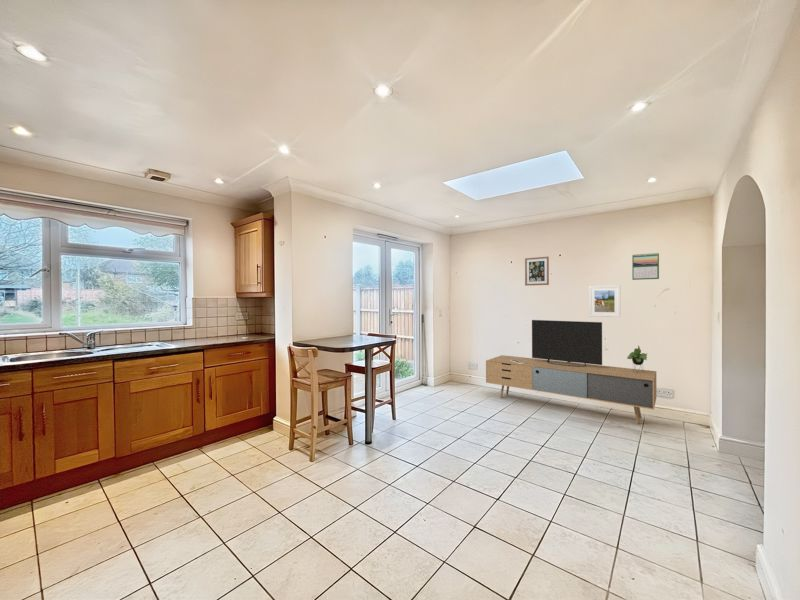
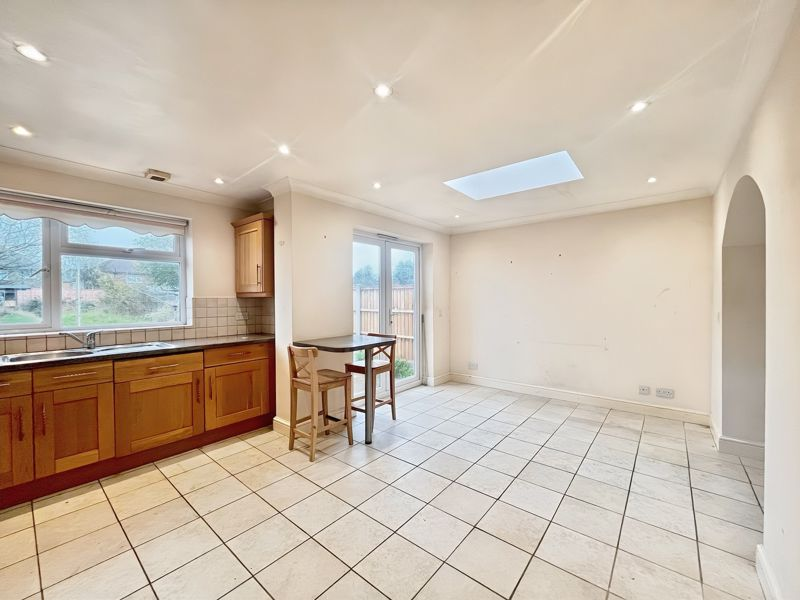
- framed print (604, 301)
- wall art (536, 271)
- calendar (645, 266)
- media console (564, 363)
